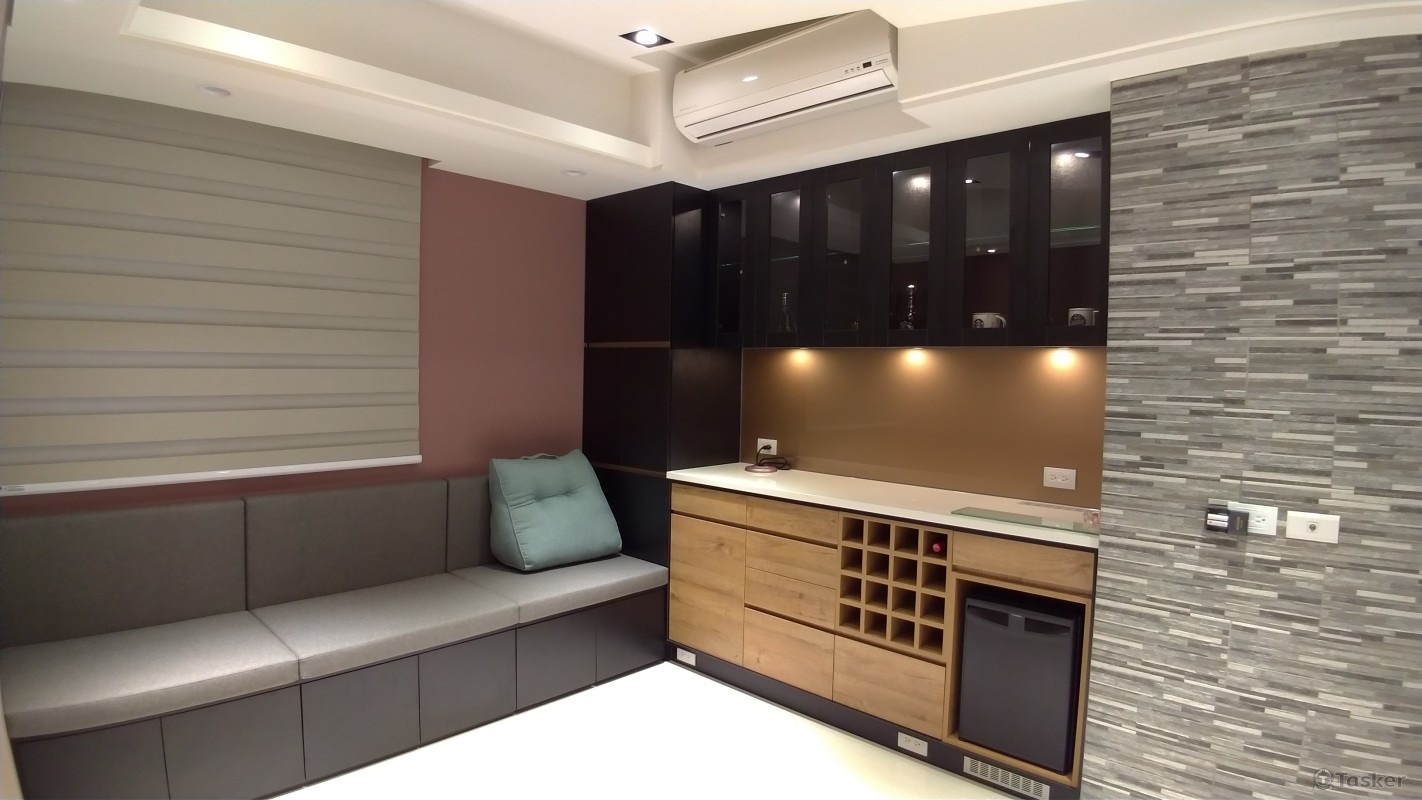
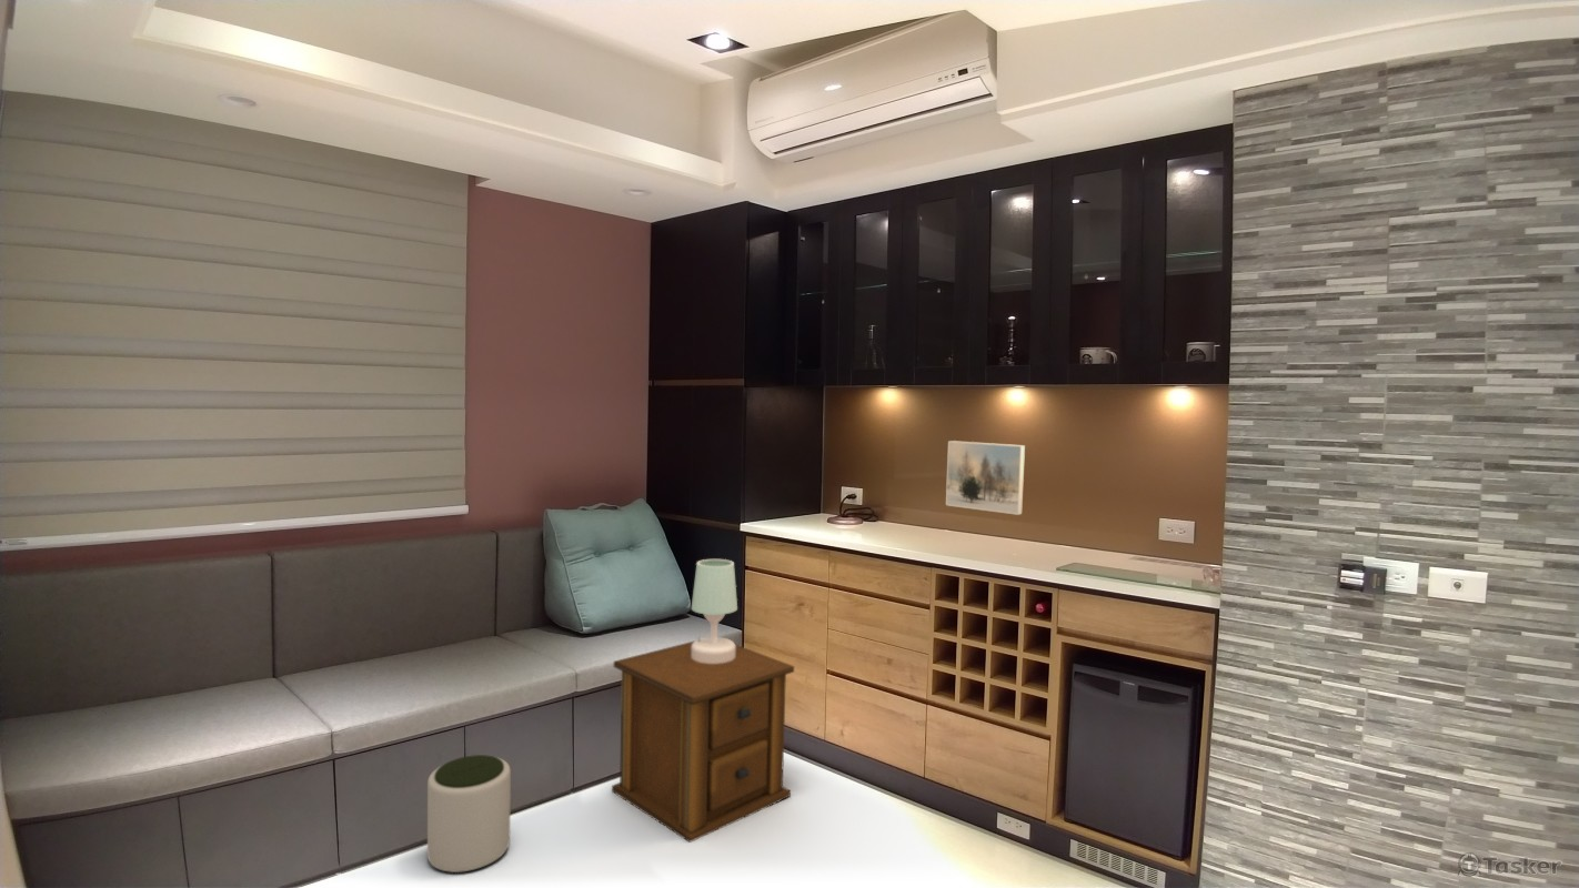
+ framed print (984, 476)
+ table lamp (714, 608)
+ plant pot (469, 810)
+ side table (702, 728)
